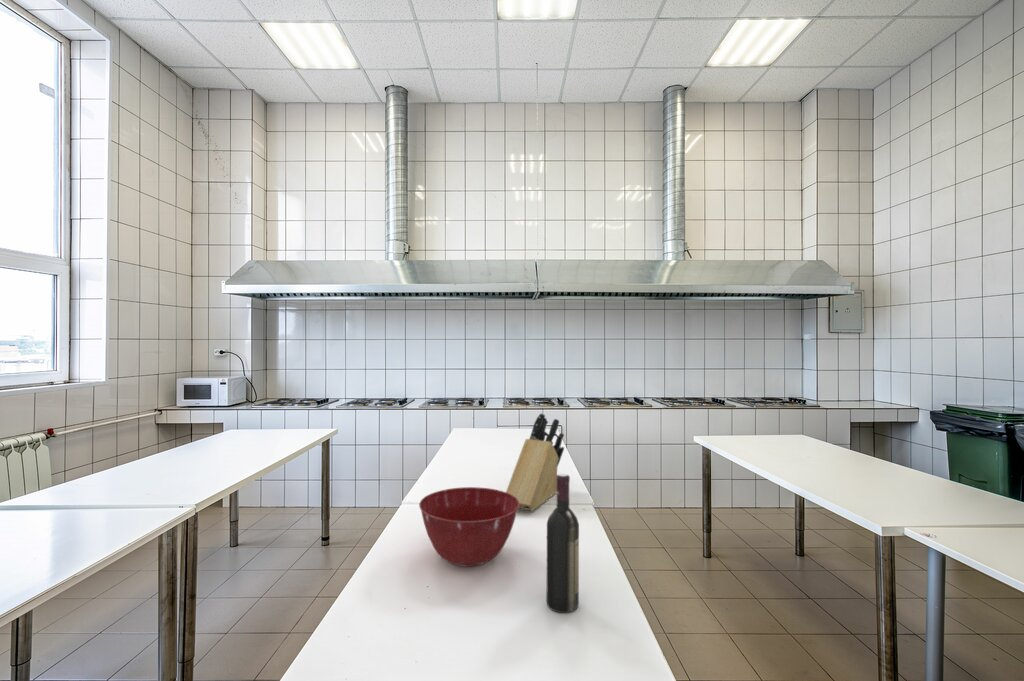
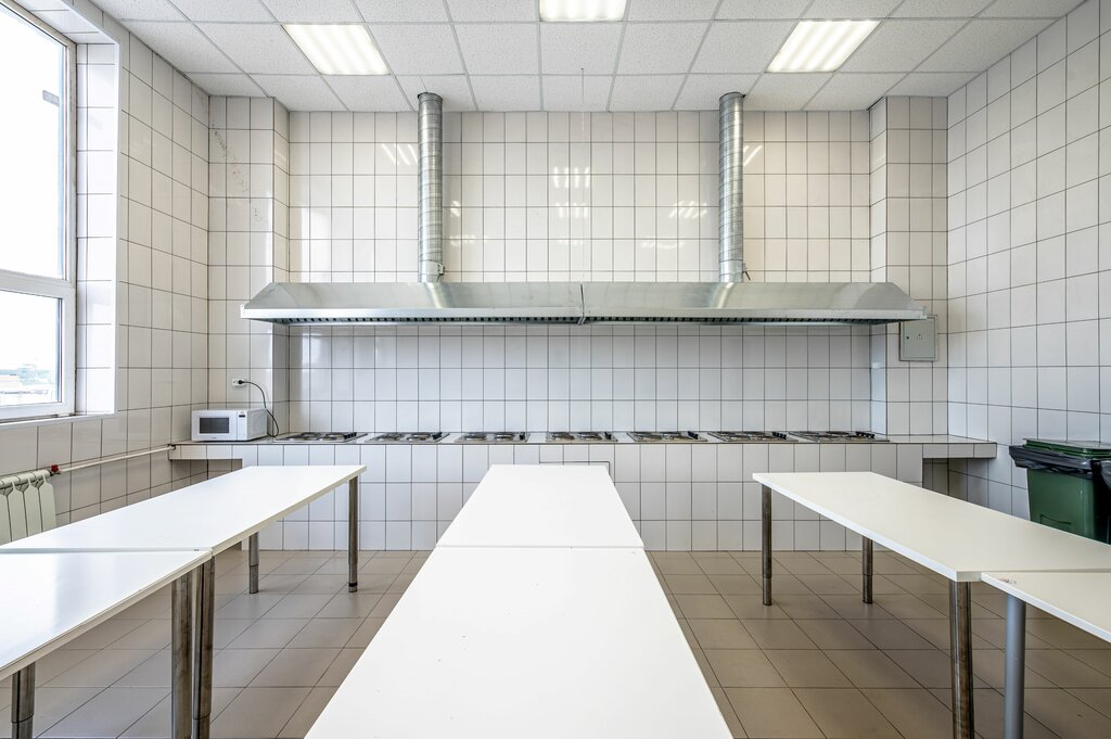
- knife block (536, 457)
- mixing bowl (469, 528)
- wine bottle (562, 539)
